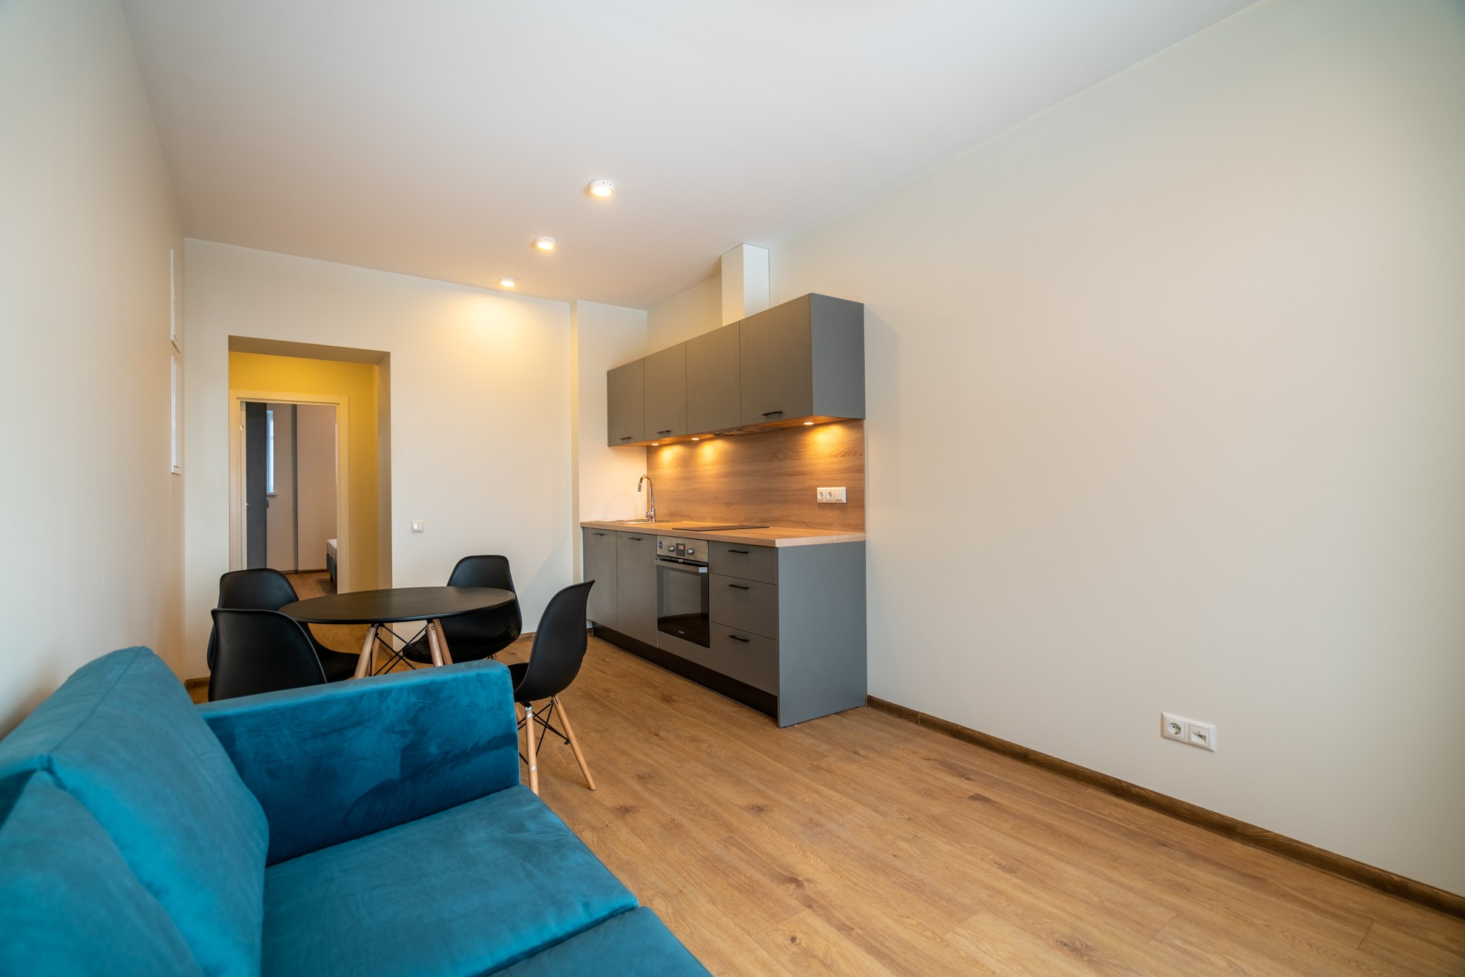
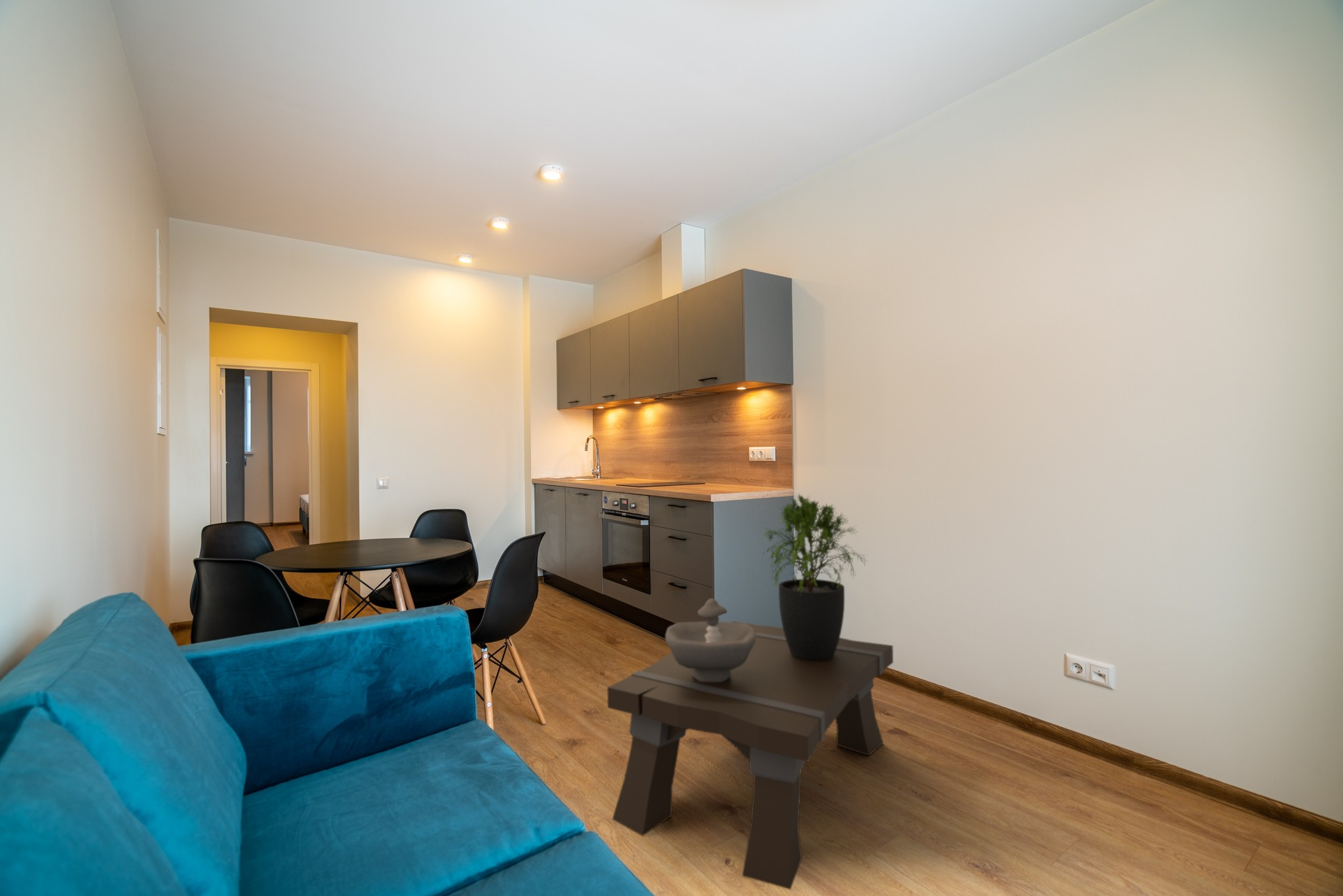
+ potted plant (810, 570)
+ coffee table (762, 720)
+ decorative bowl (710, 636)
